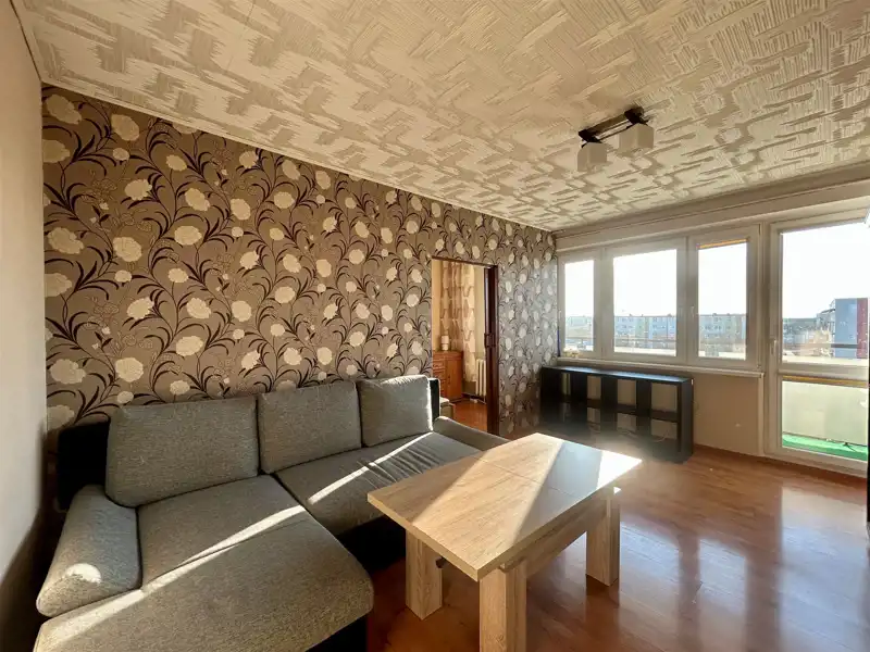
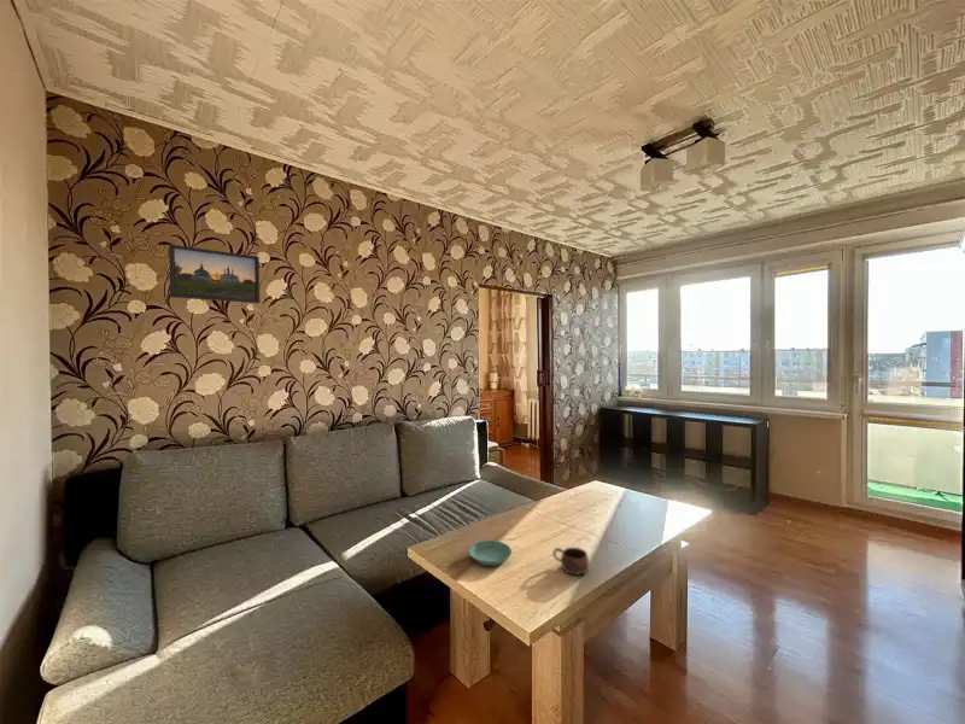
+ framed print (217, 275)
+ cup (571, 559)
+ saucer (490, 554)
